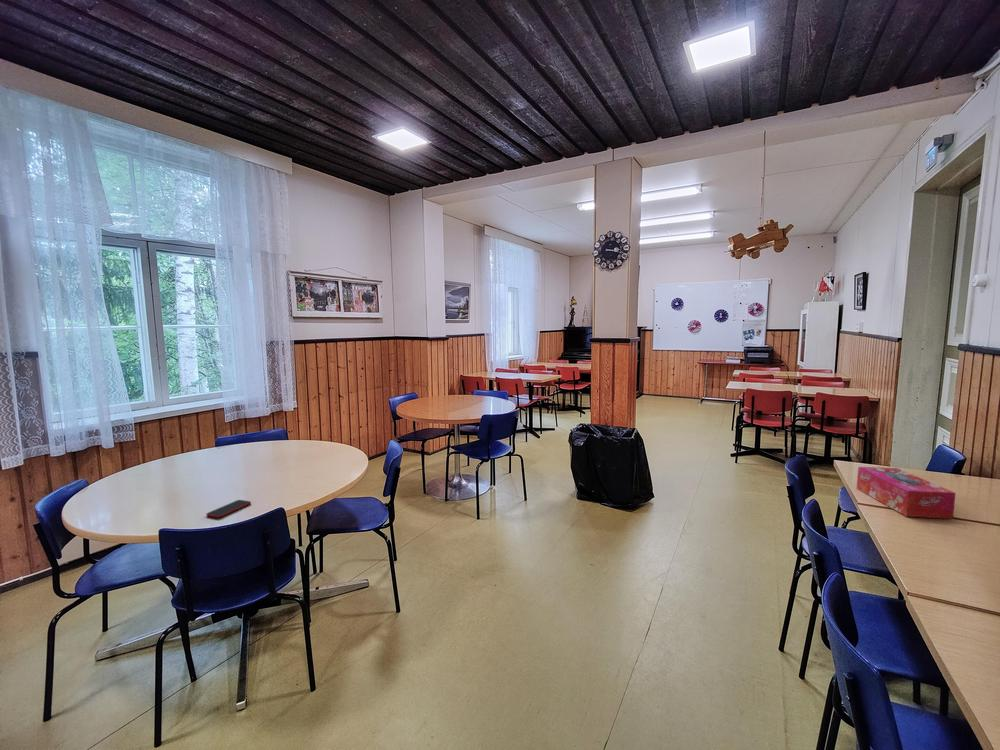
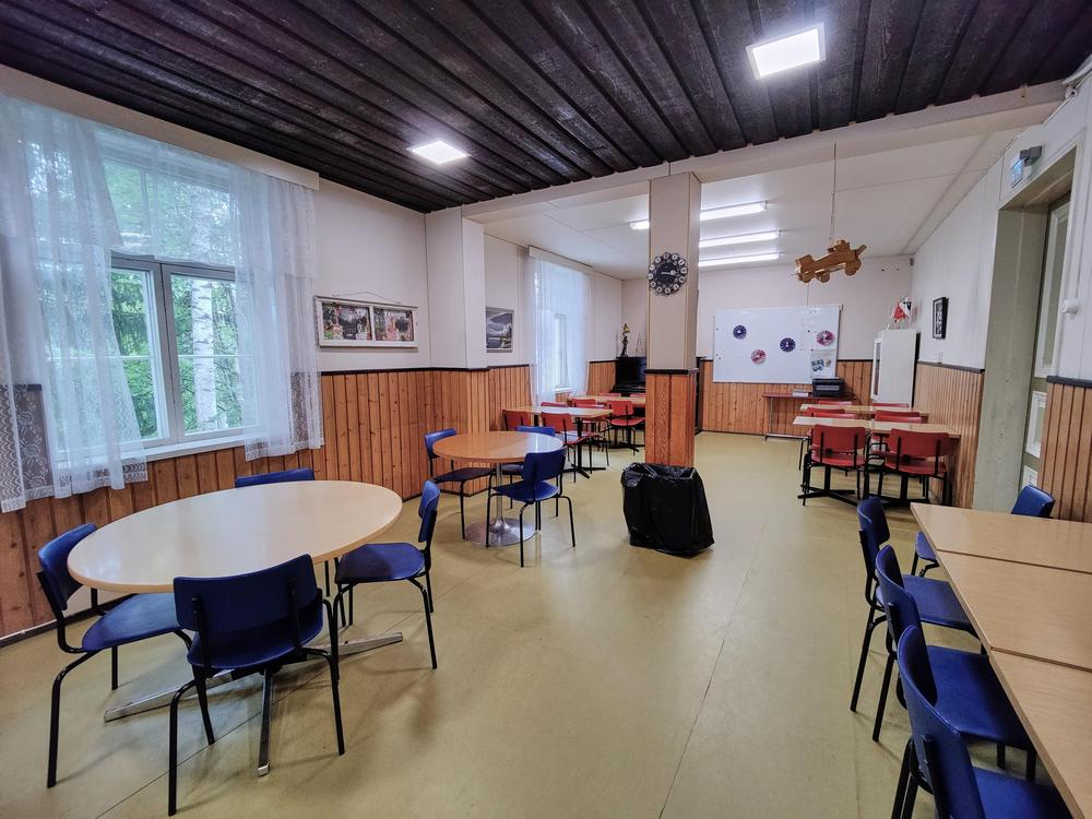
- tissue box (901, 490)
- smartphone (229, 508)
